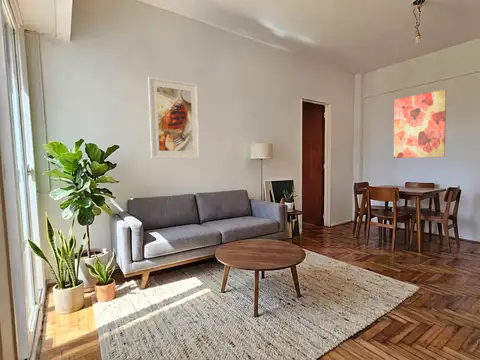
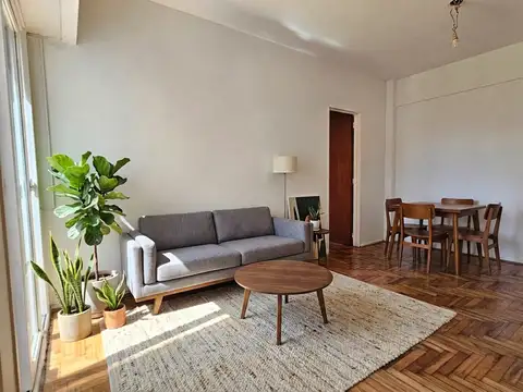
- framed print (175, 120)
- wall art (418, 126)
